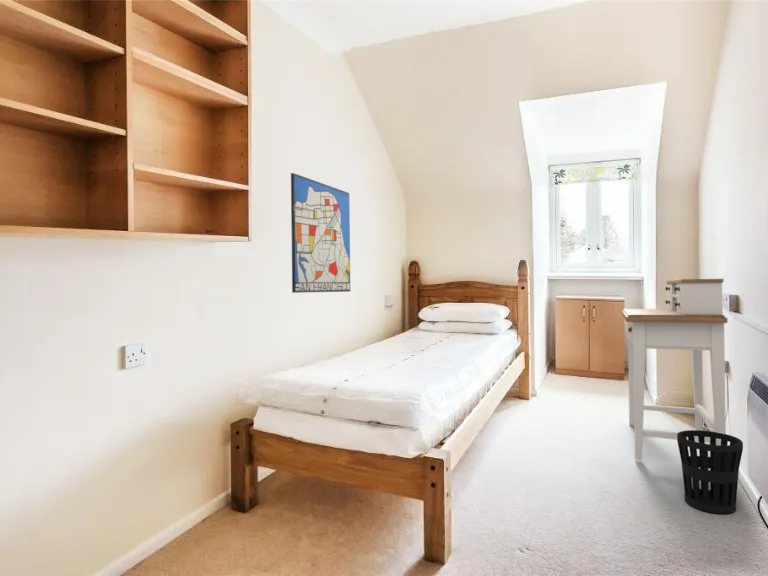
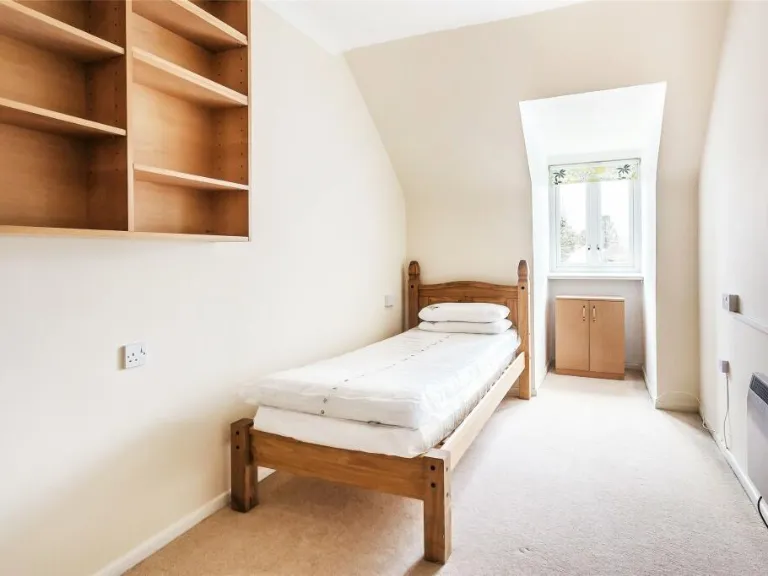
- wastebasket (709, 470)
- wall art (323, 238)
- desk (667, 348)
